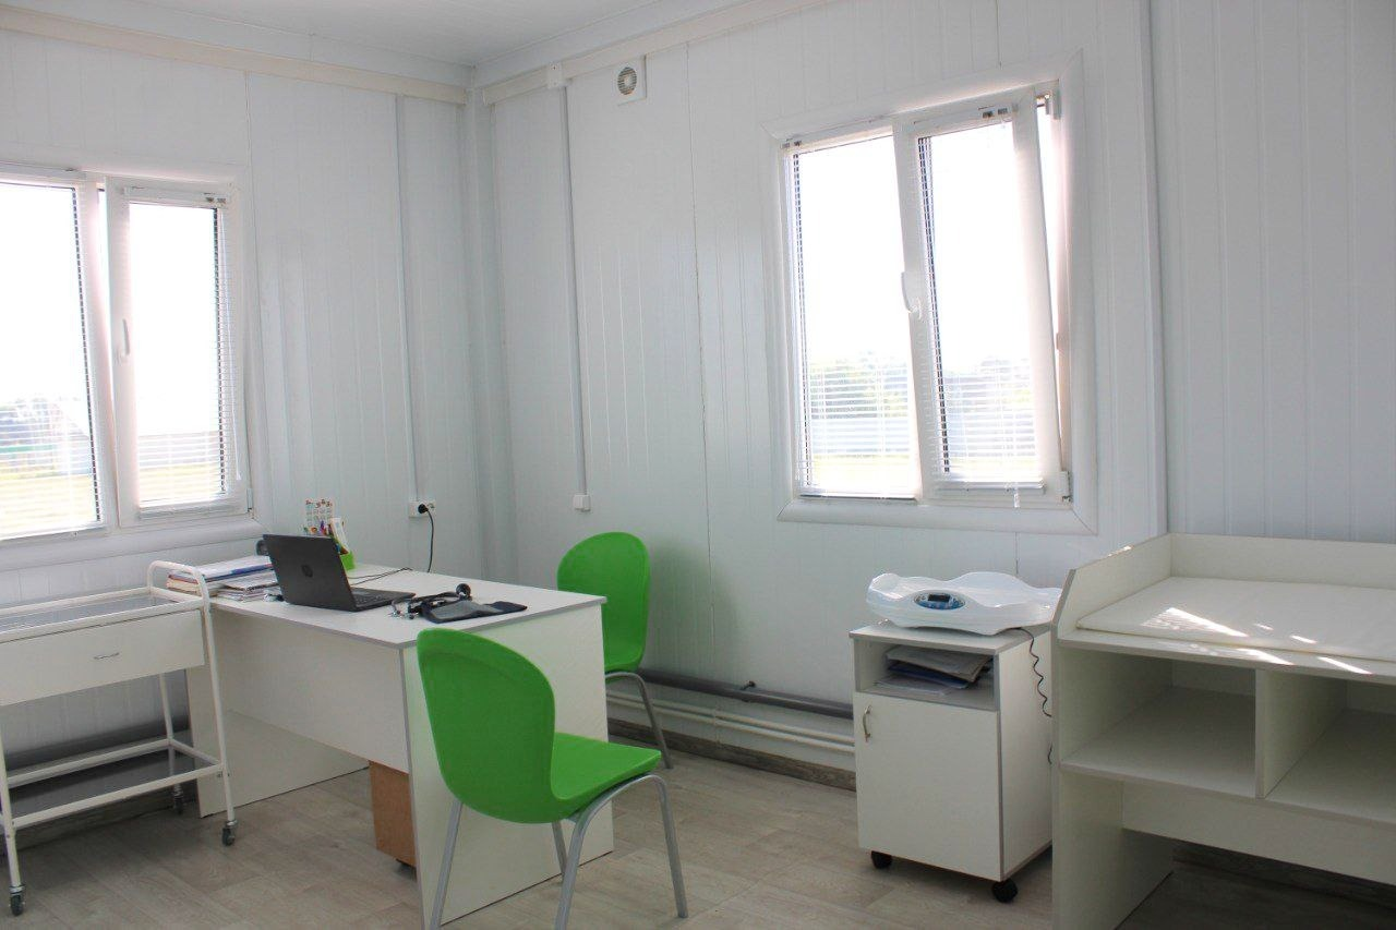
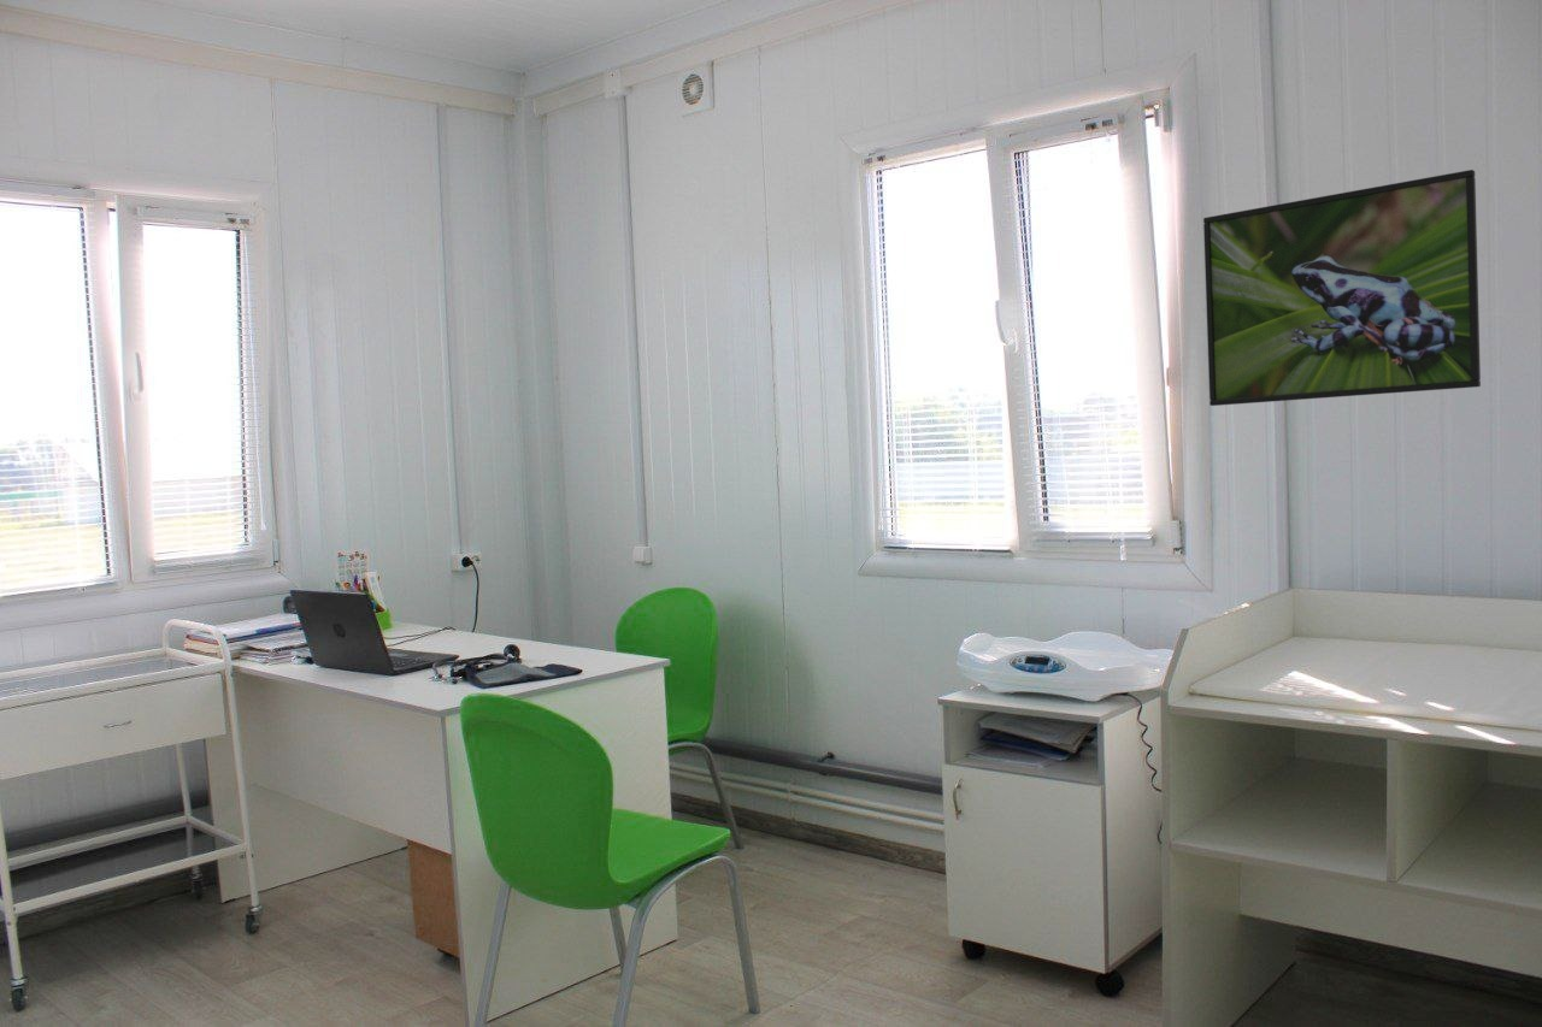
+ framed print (1332, 296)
